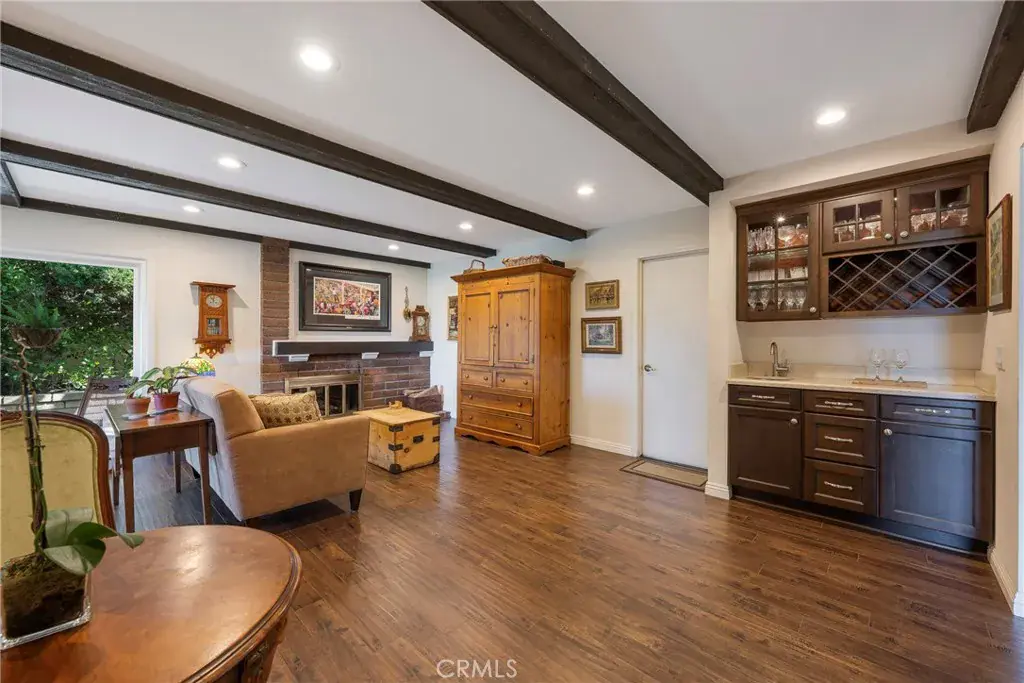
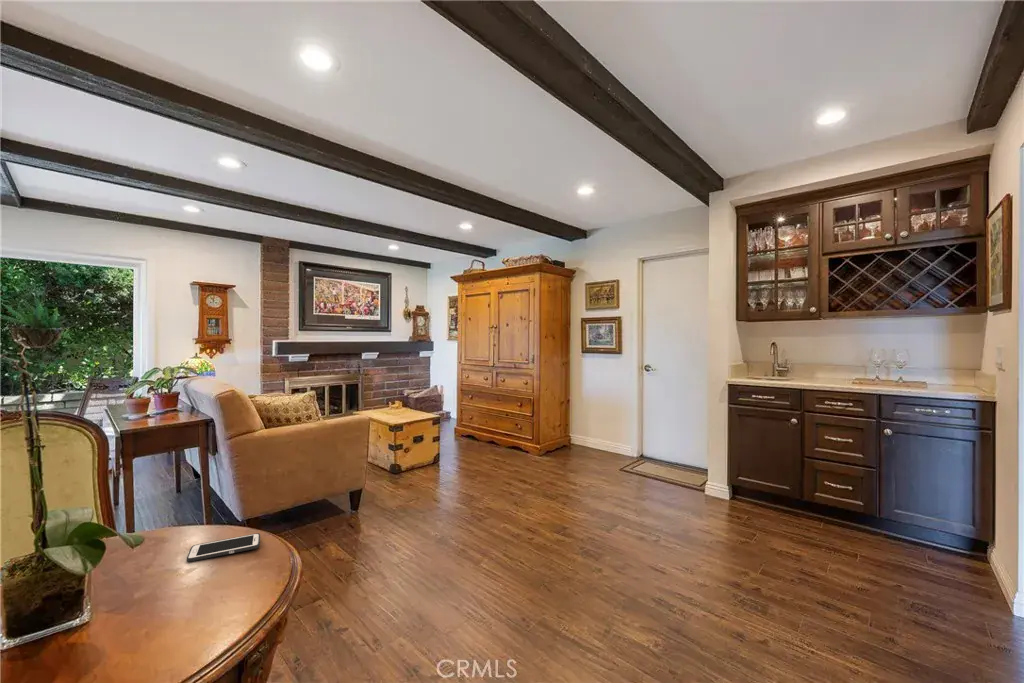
+ cell phone (225, 546)
